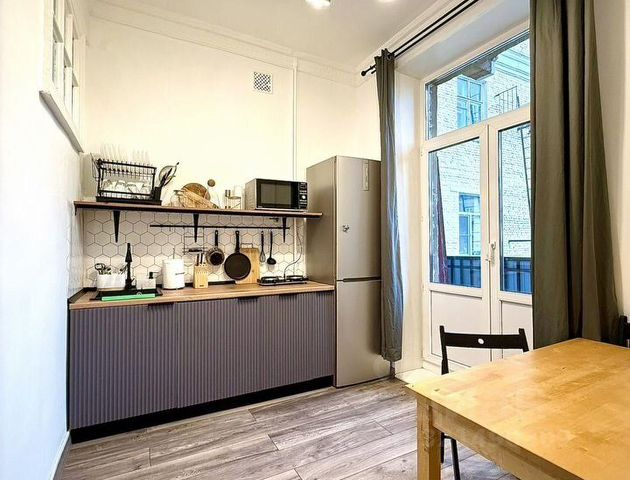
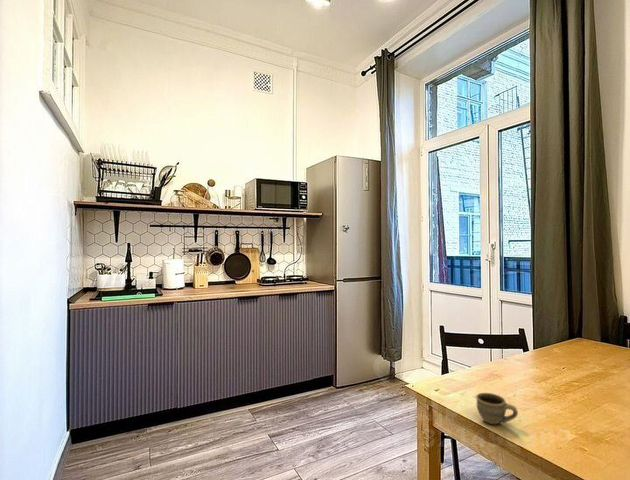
+ cup (496, 411)
